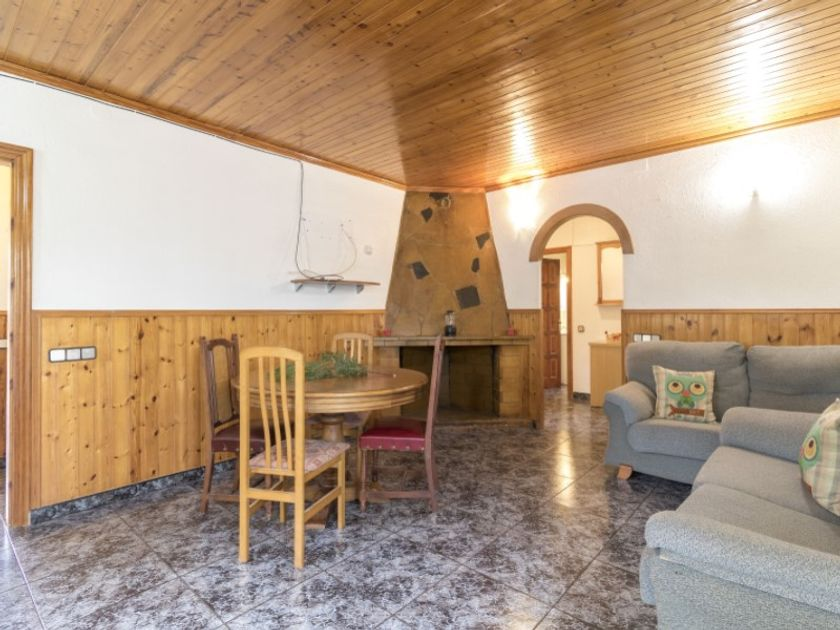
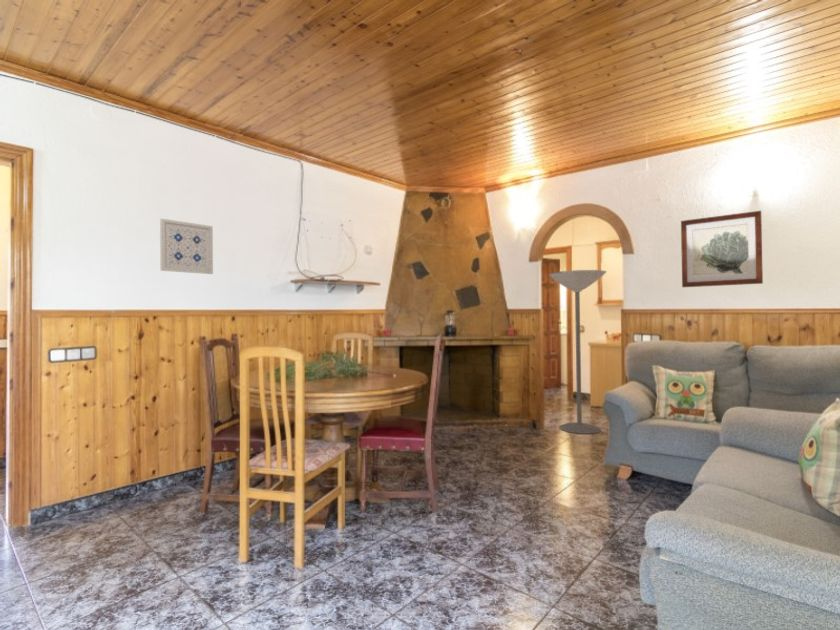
+ wall art (720, 250)
+ wall art (187, 247)
+ floor lamp (578, 350)
